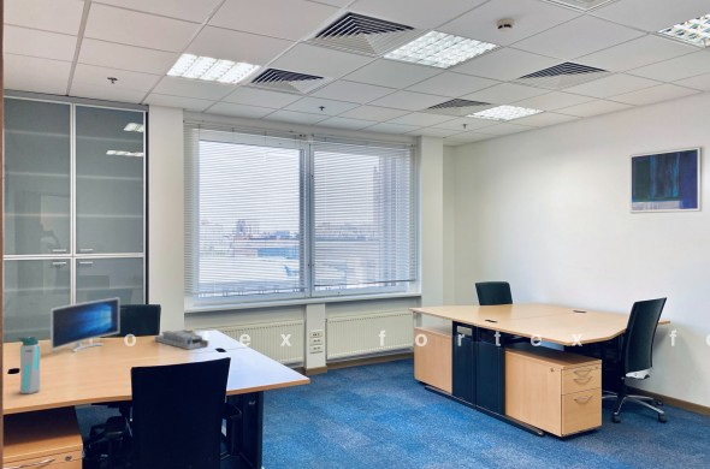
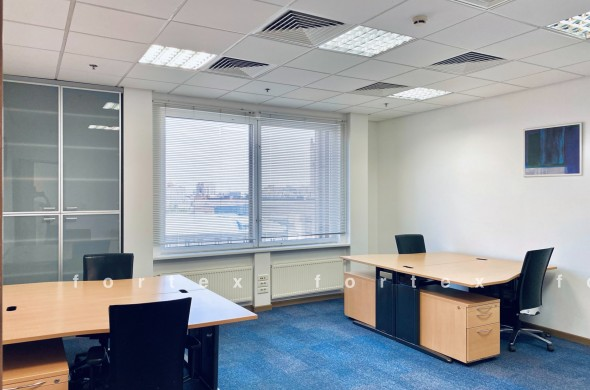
- monitor (82, 325)
- desk organizer (181, 337)
- water bottle (29, 363)
